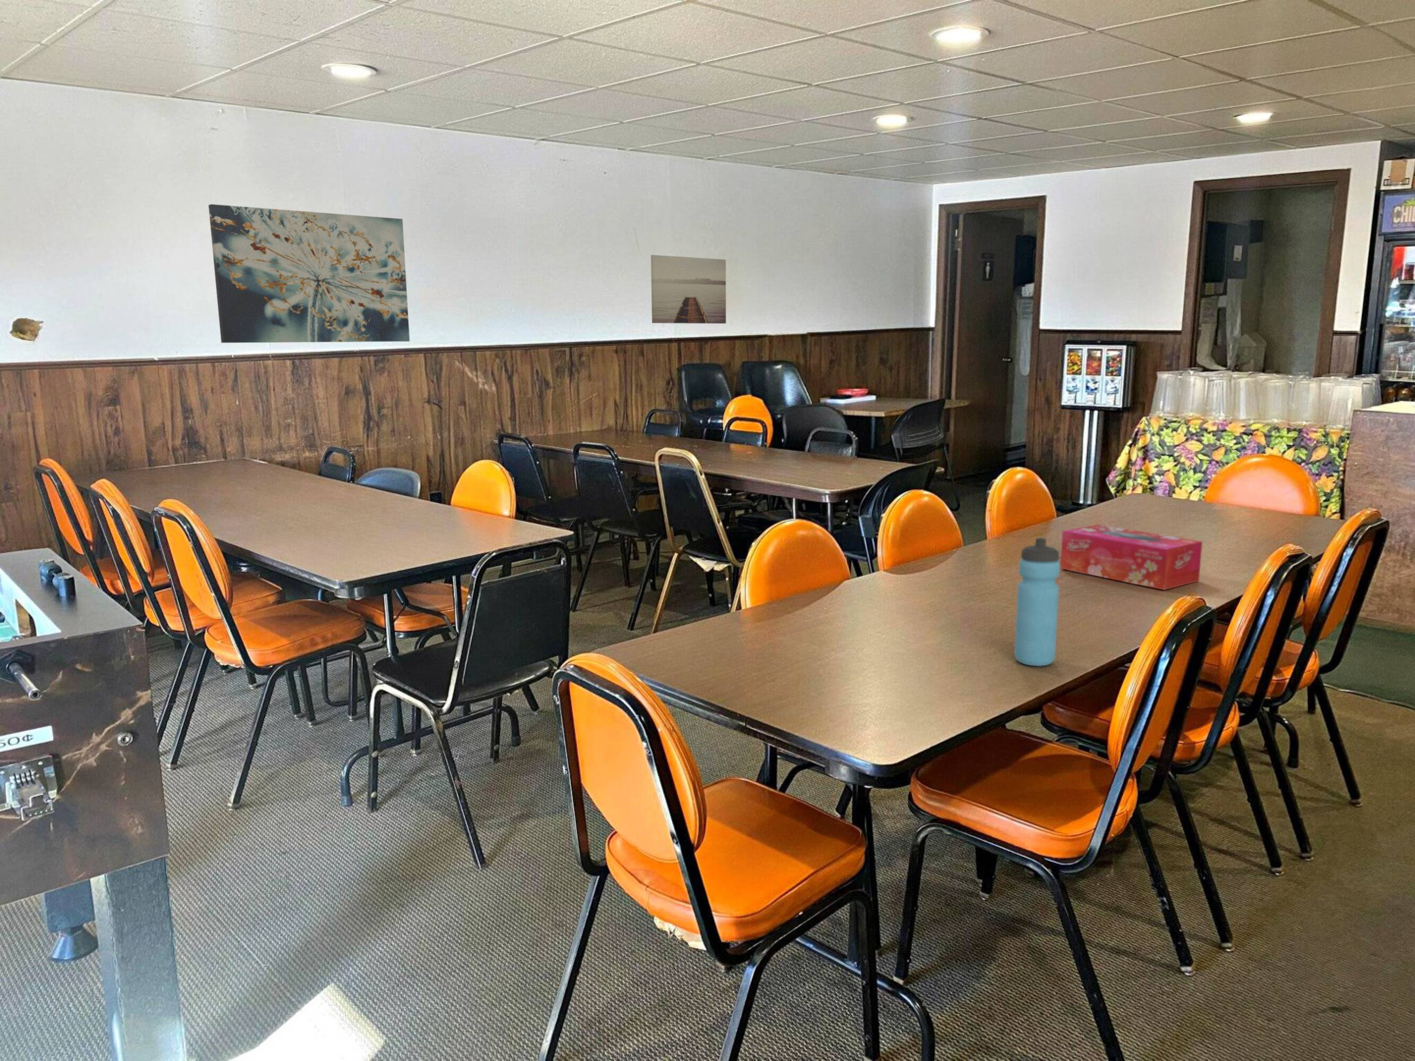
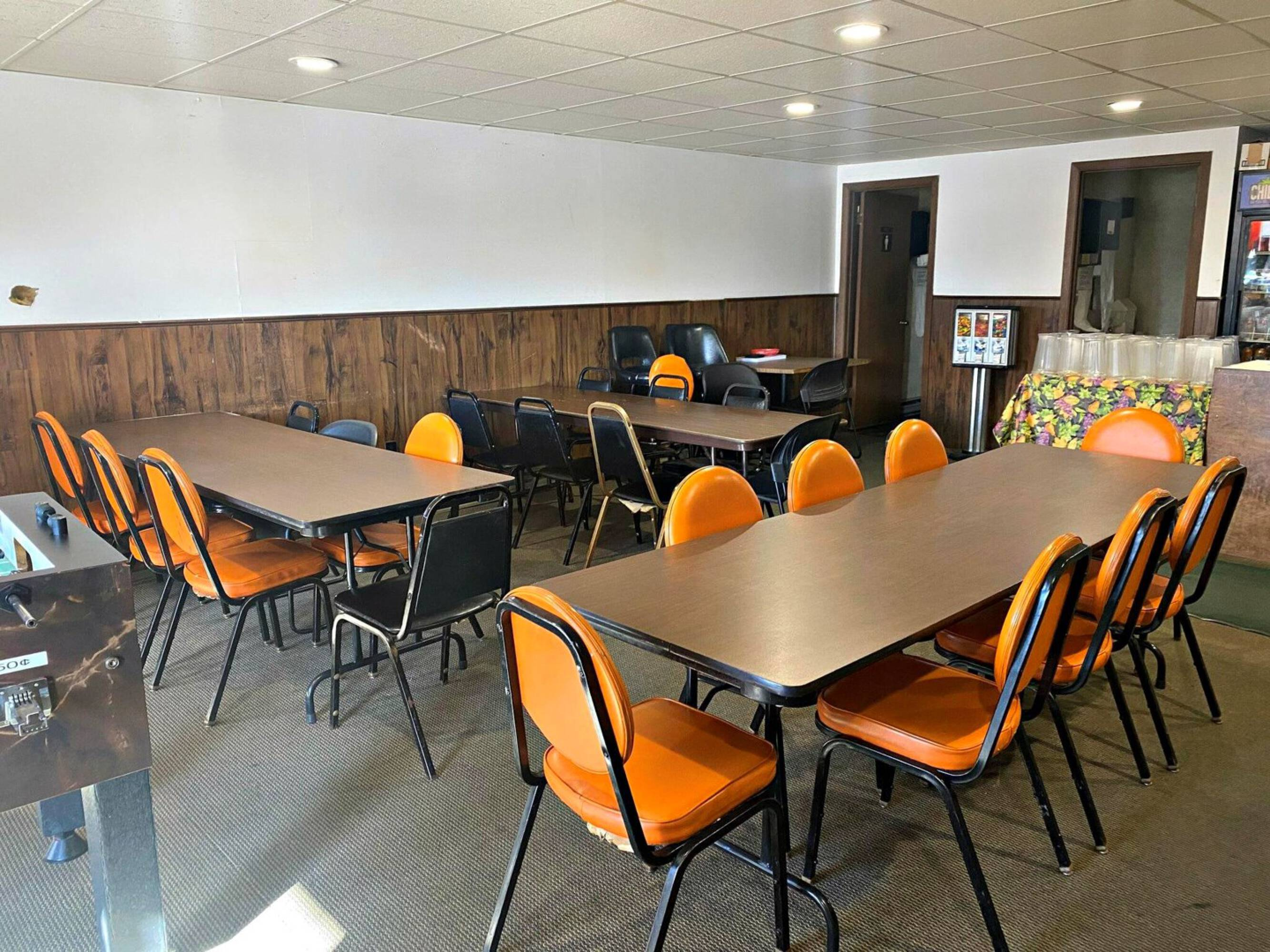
- water bottle (1037, 600)
- tissue box (1129, 555)
- wall art (690, 290)
- wall art (315, 278)
